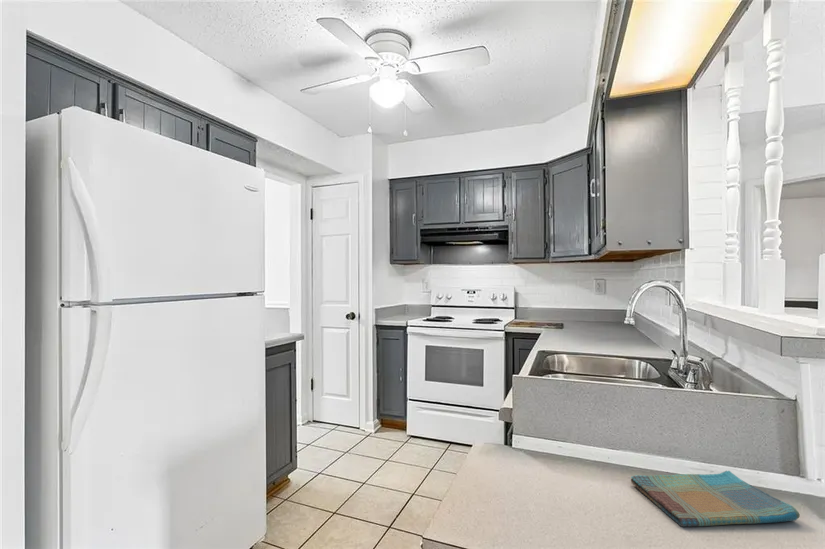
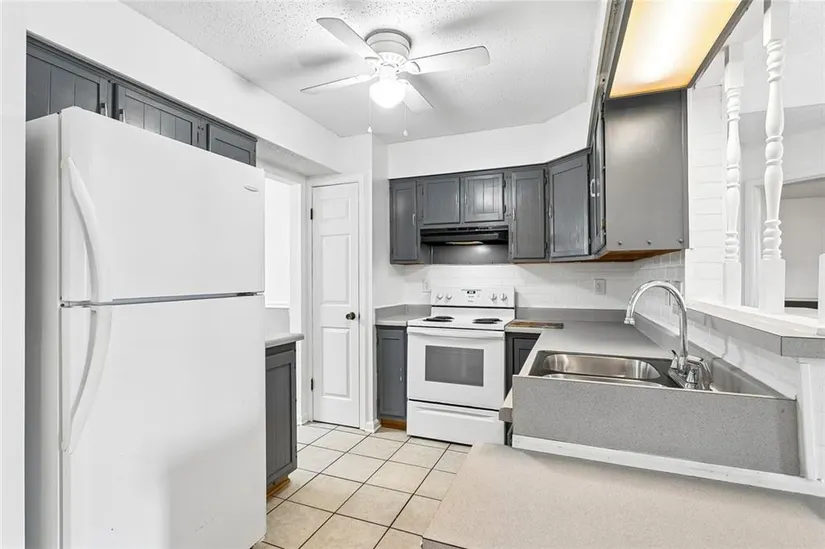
- dish towel (708, 495)
